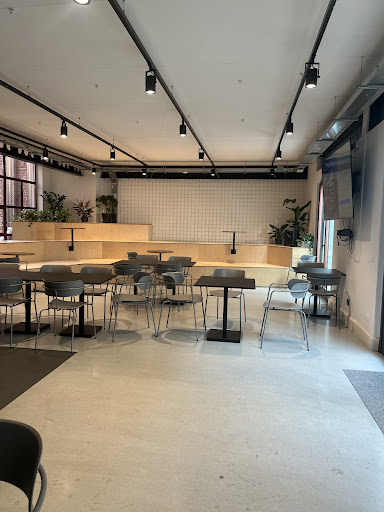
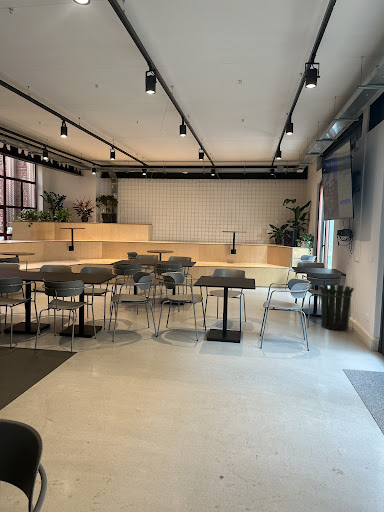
+ waste bin (334, 307)
